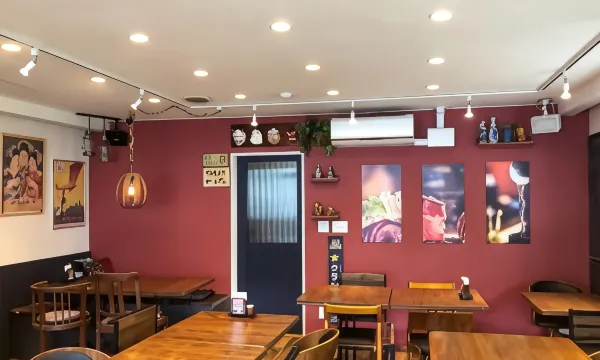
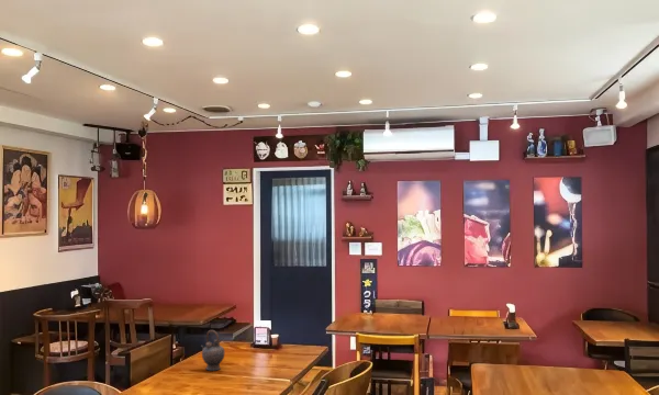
+ teapot (211, 349)
